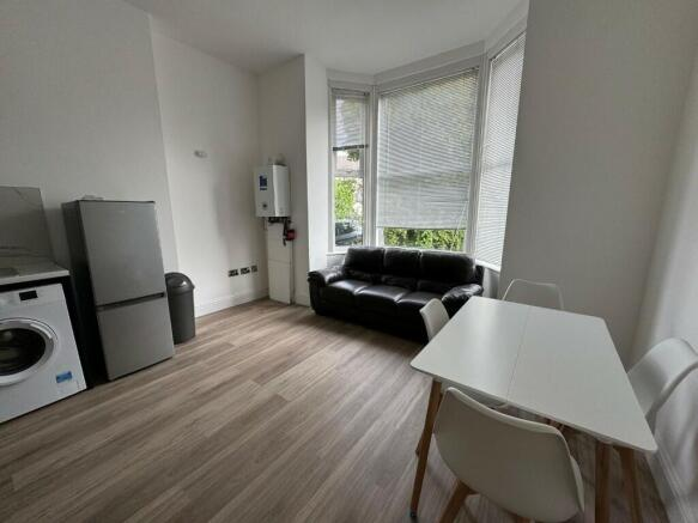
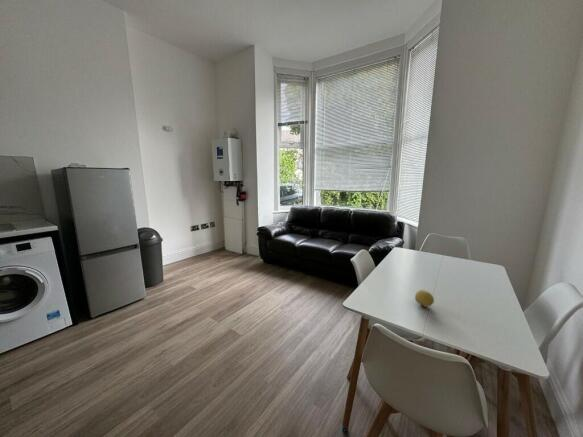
+ fruit (424, 298)
